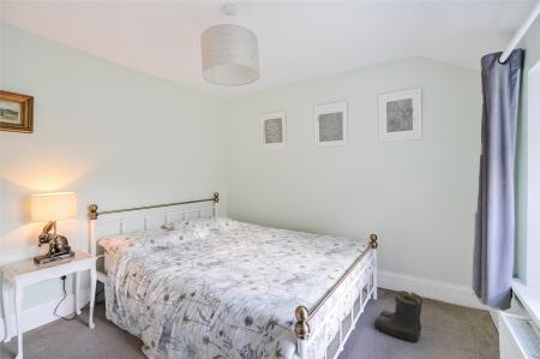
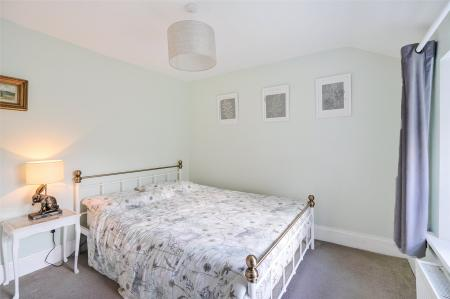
- boots (397, 310)
